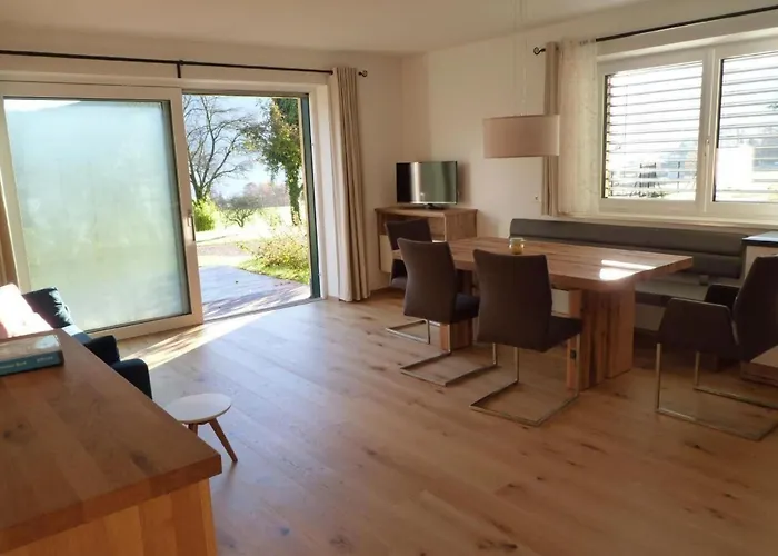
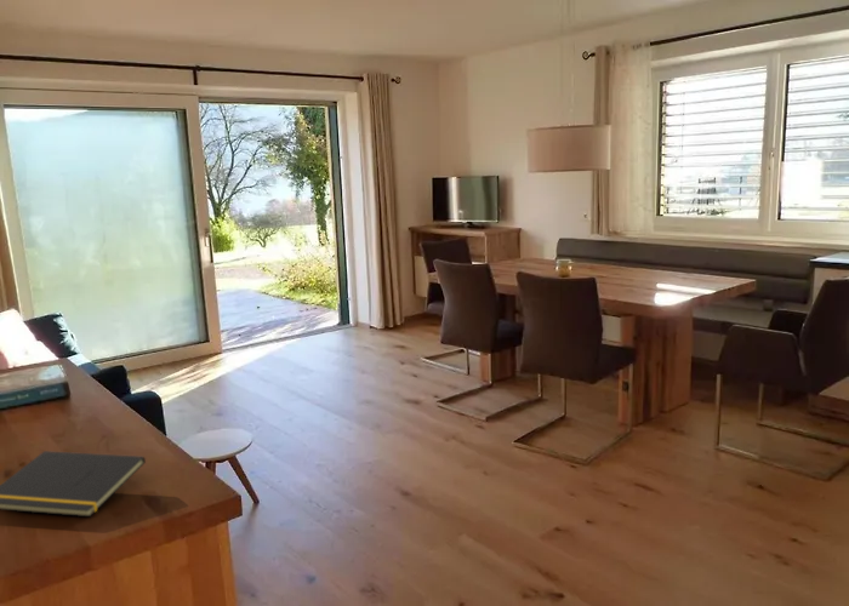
+ notepad (65, 481)
